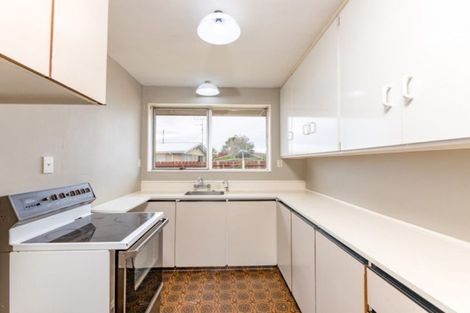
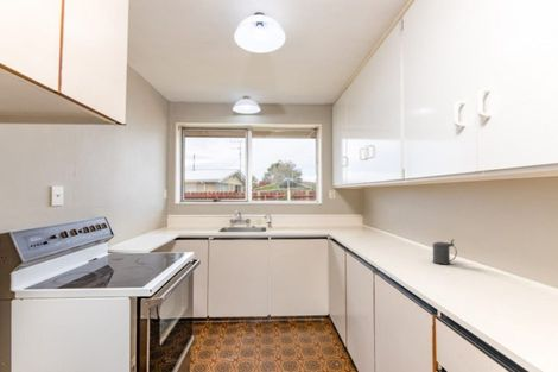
+ beer stein (444, 251)
